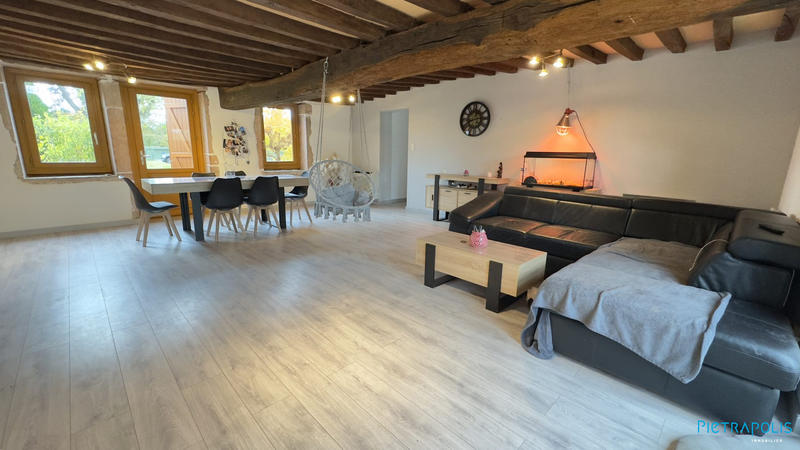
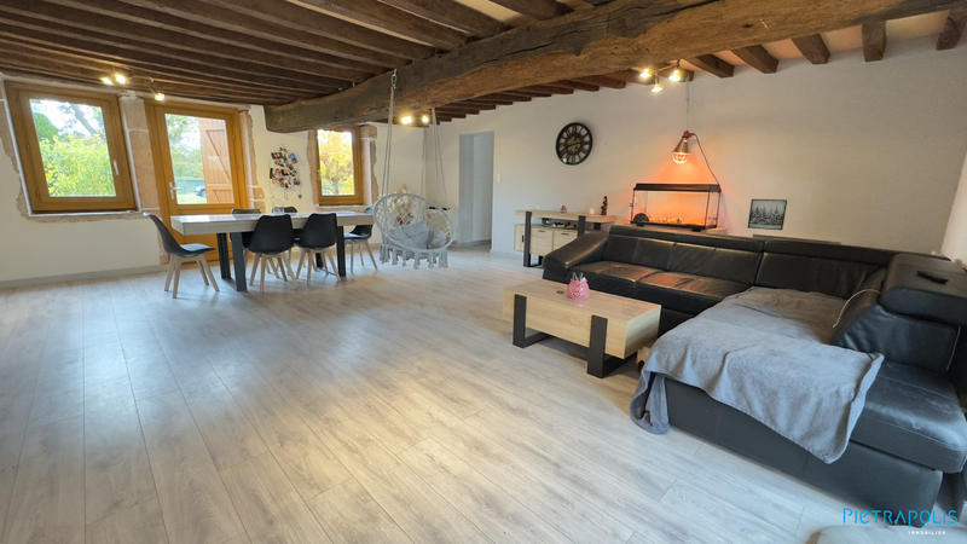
+ wall art (766, 214)
